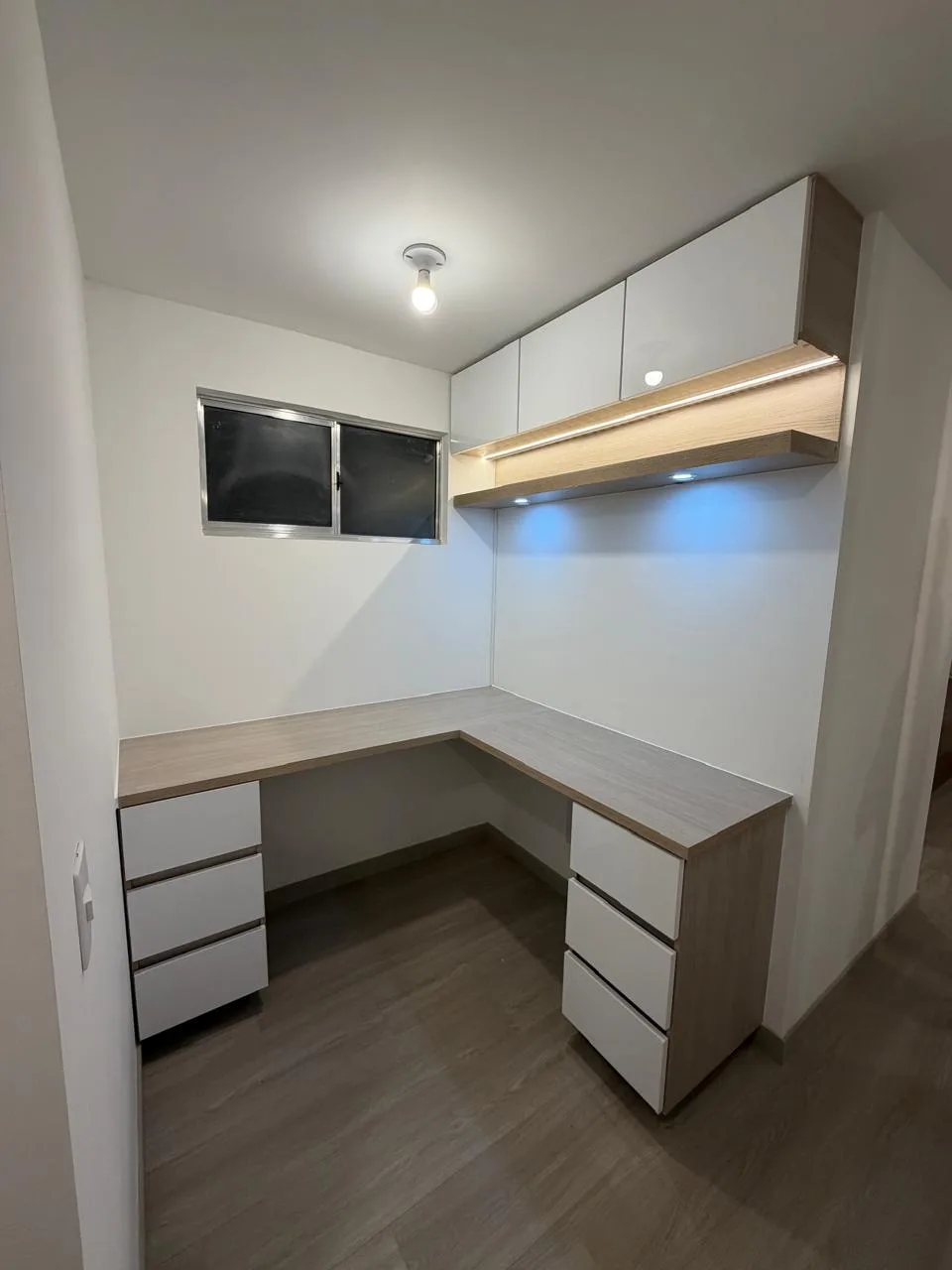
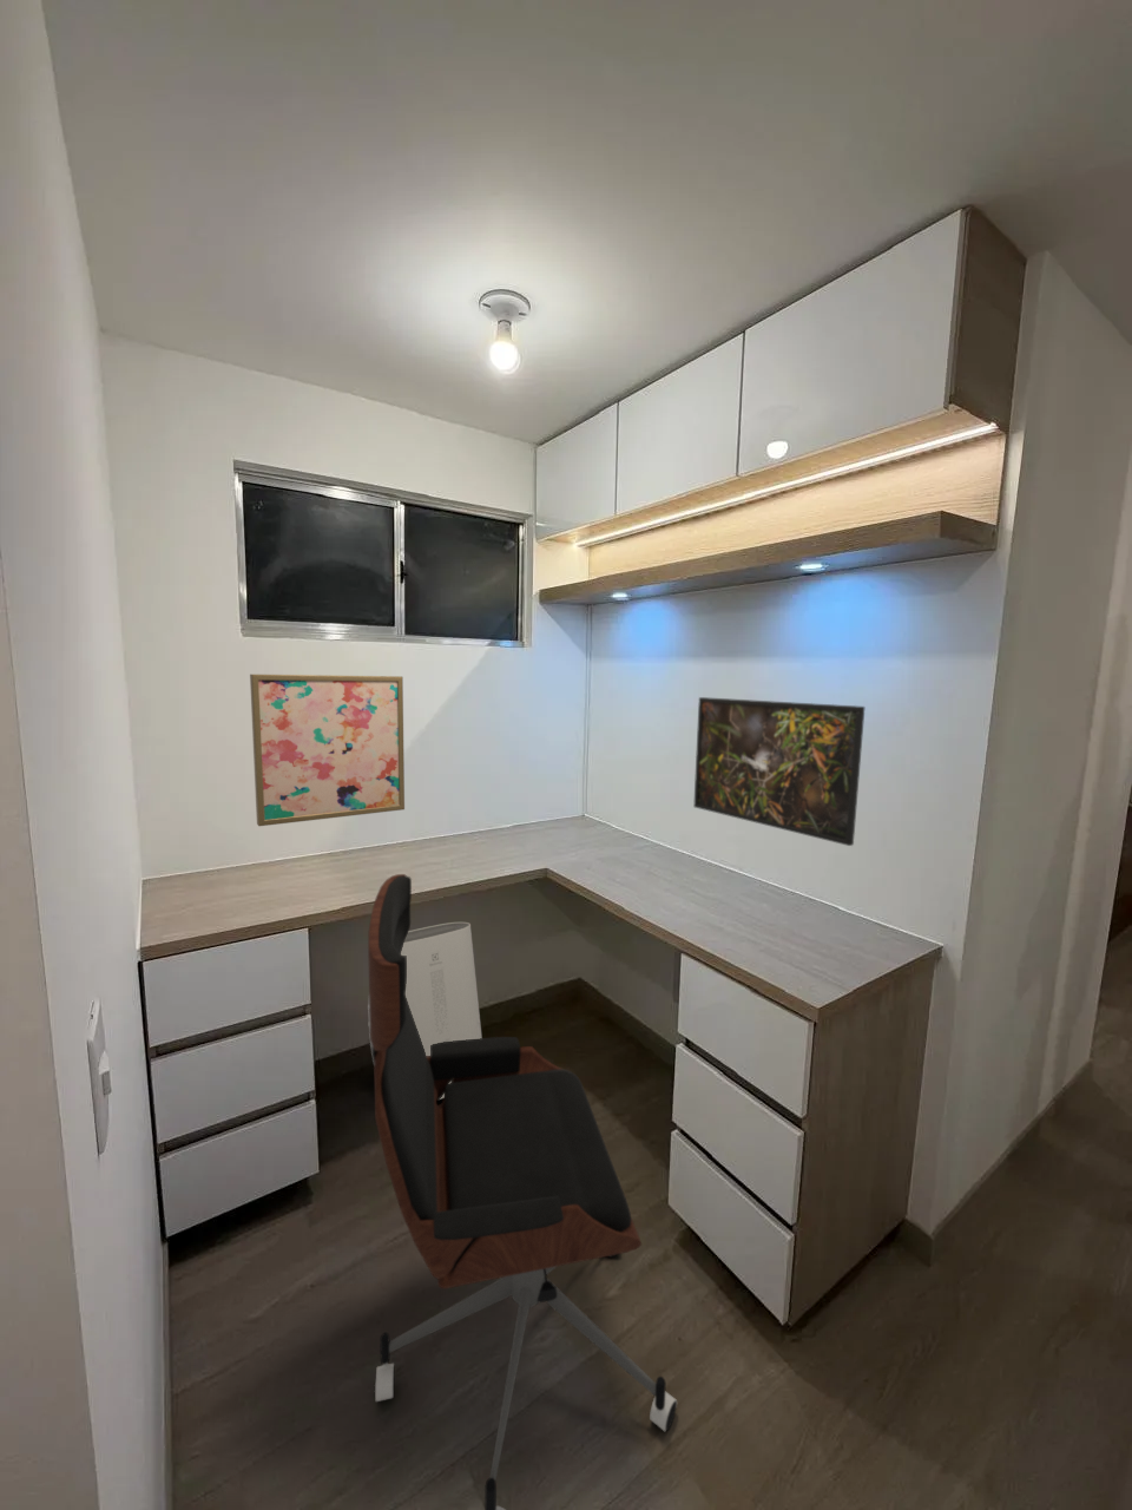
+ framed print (768, 763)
+ water heater (430, 1008)
+ office chair (521, 1144)
+ wall art (333, 747)
